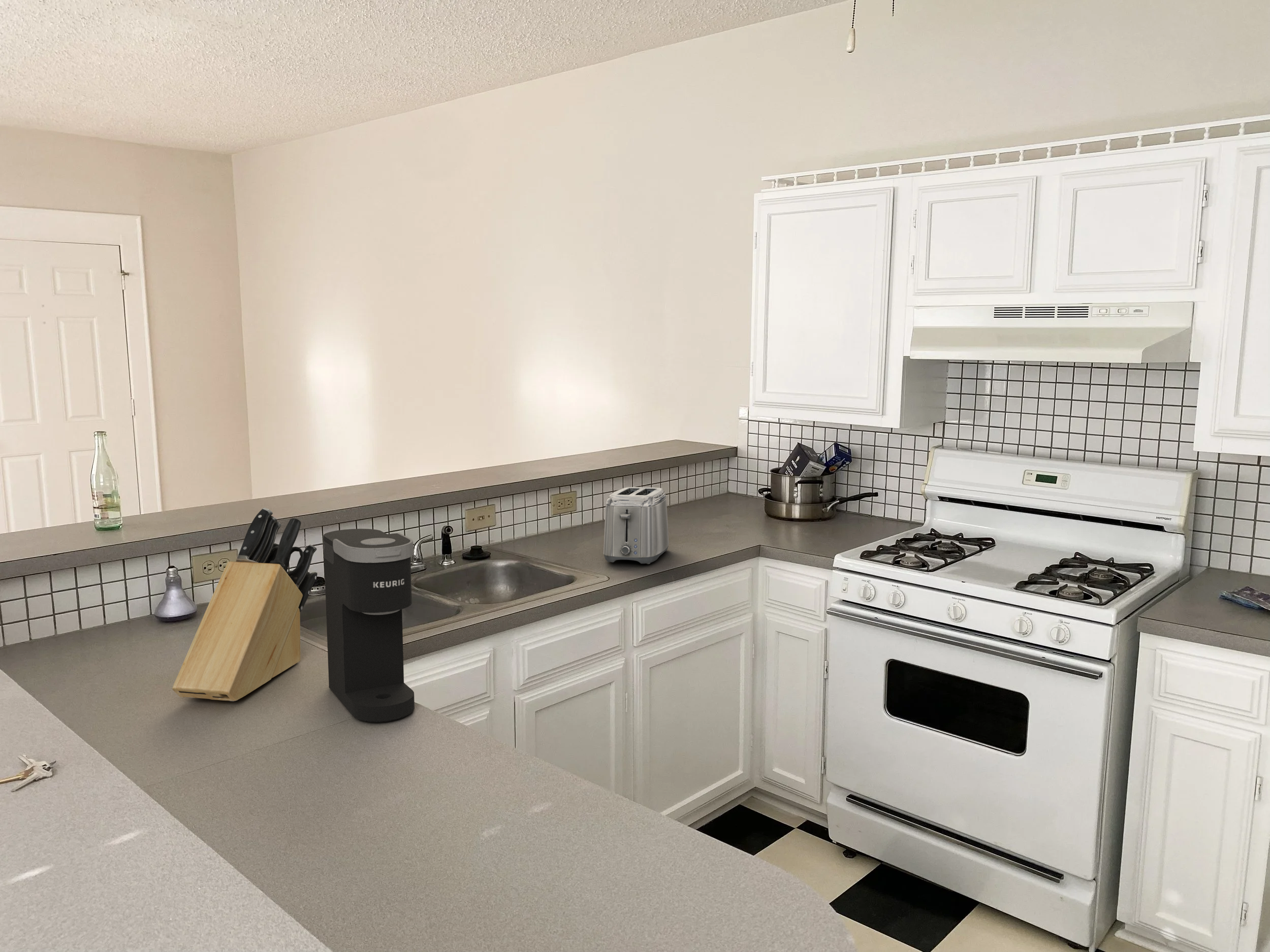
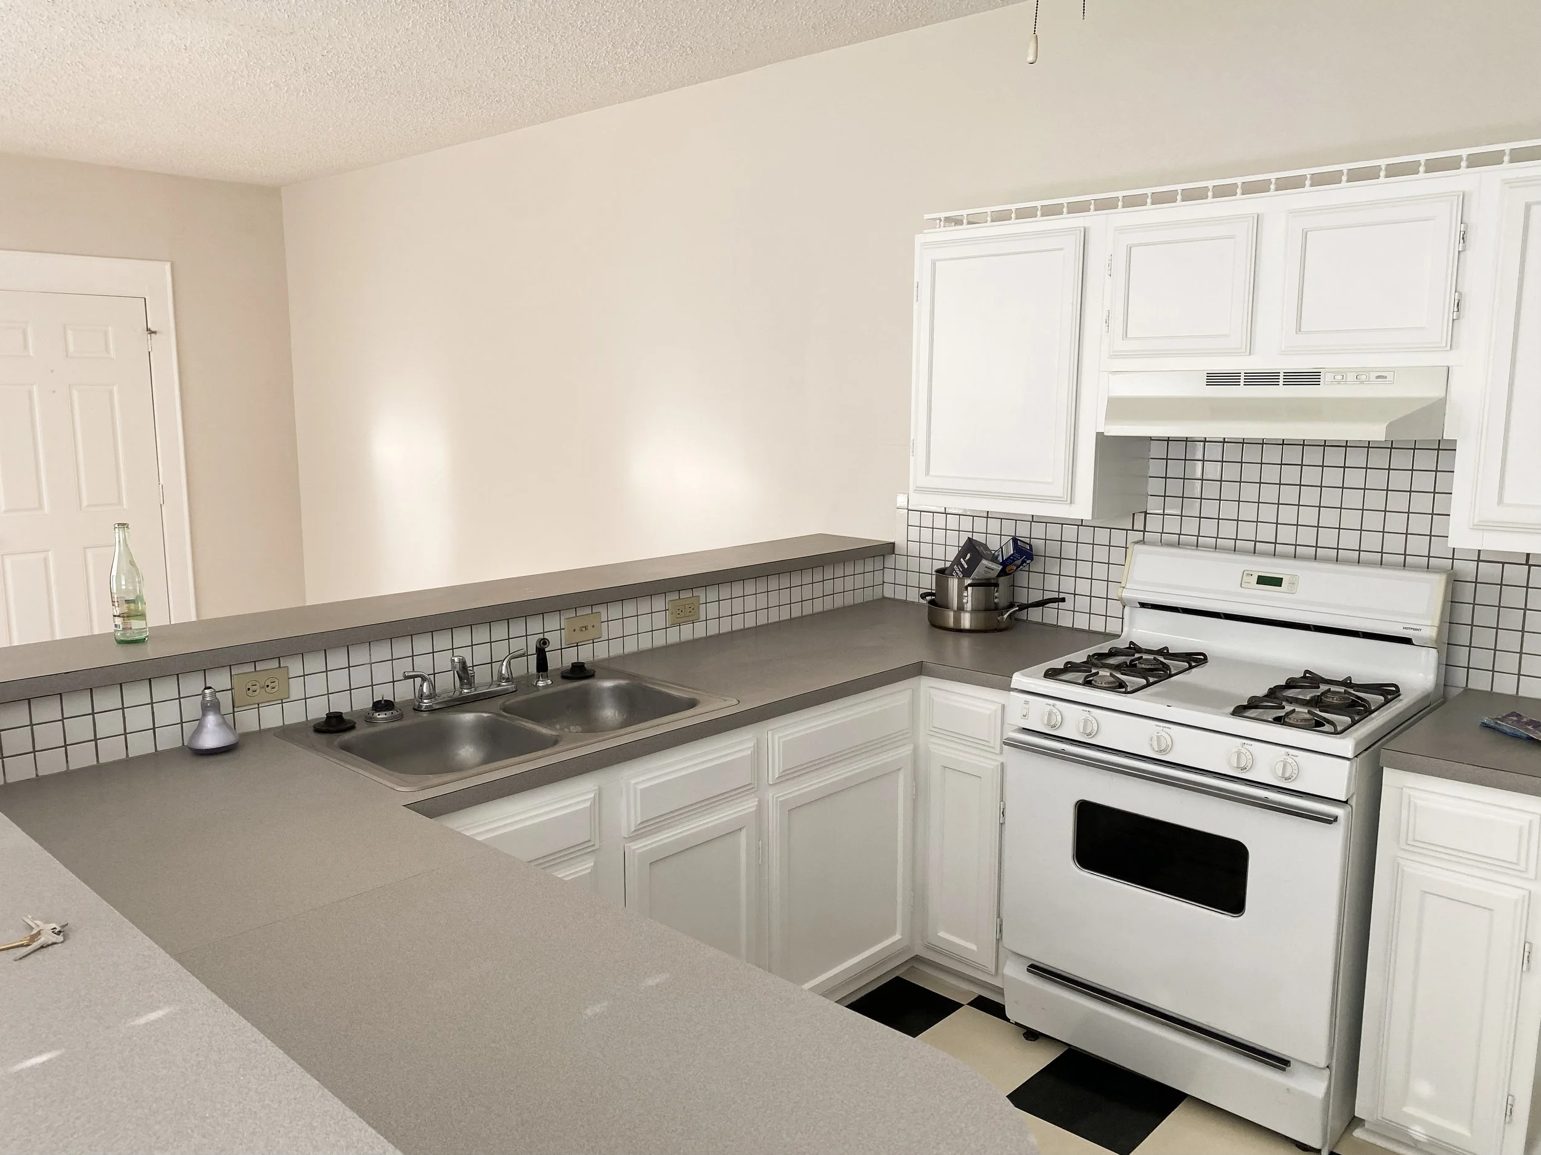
- toaster (638, 523)
- knife block (251, 596)
- coffee maker (368, 617)
